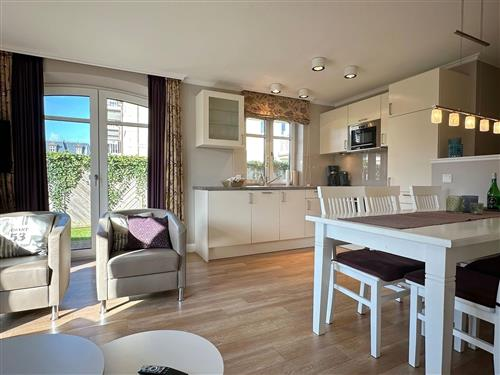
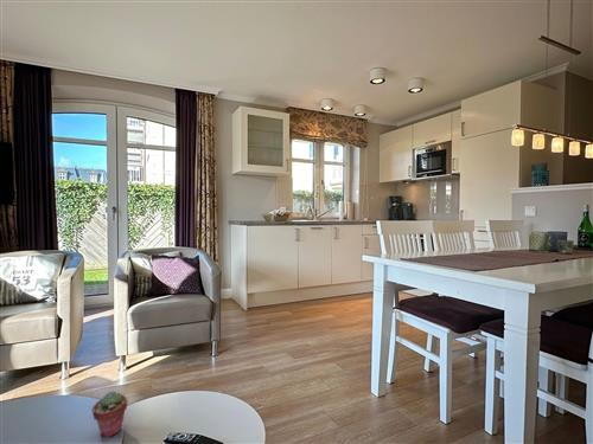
+ potted succulent (110, 411)
